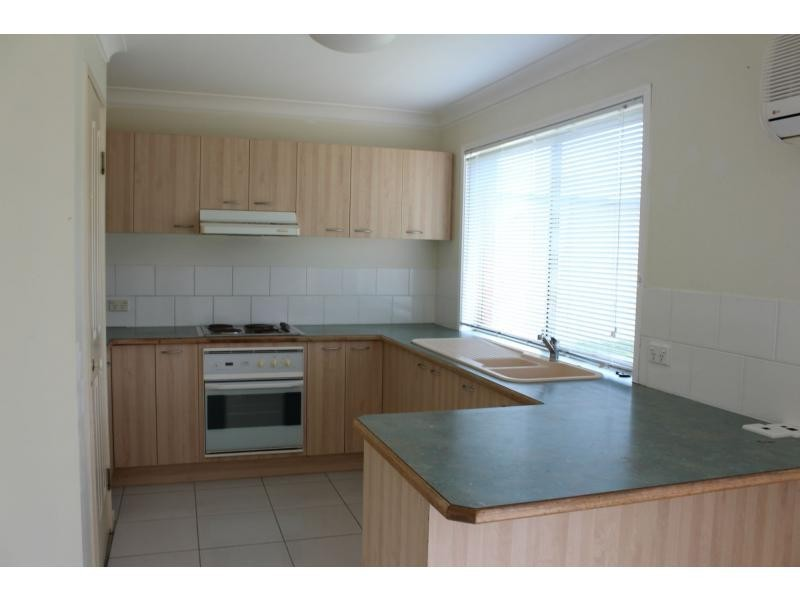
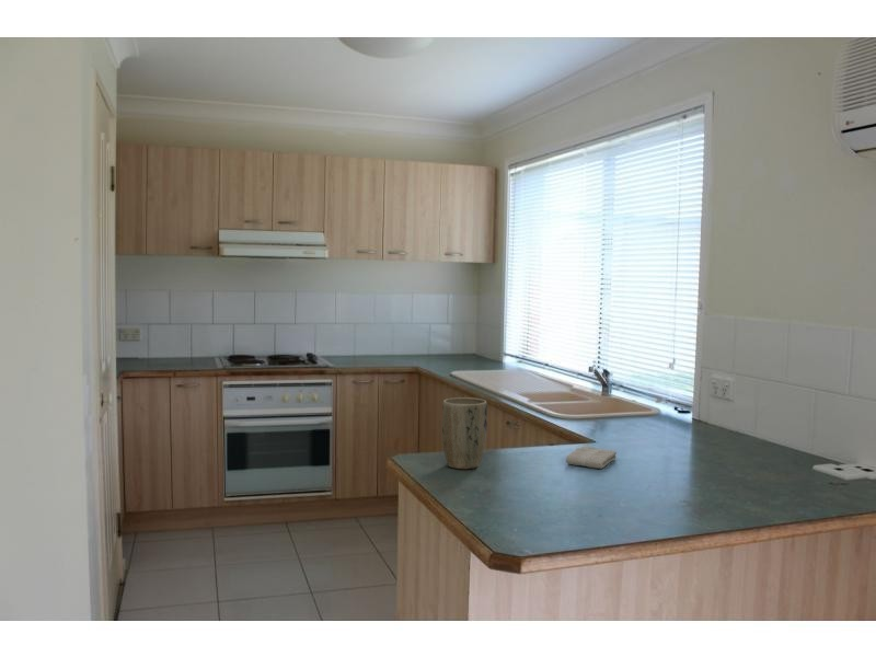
+ washcloth (591, 457)
+ plant pot (464, 433)
